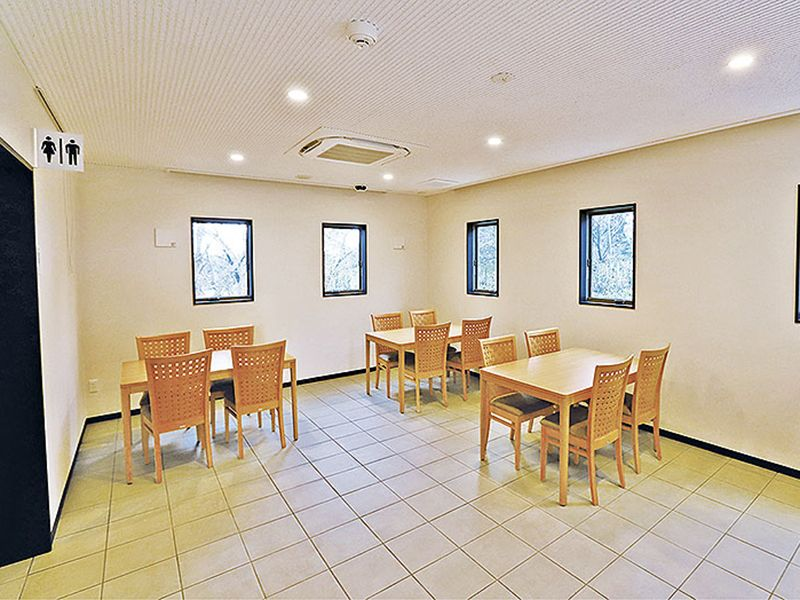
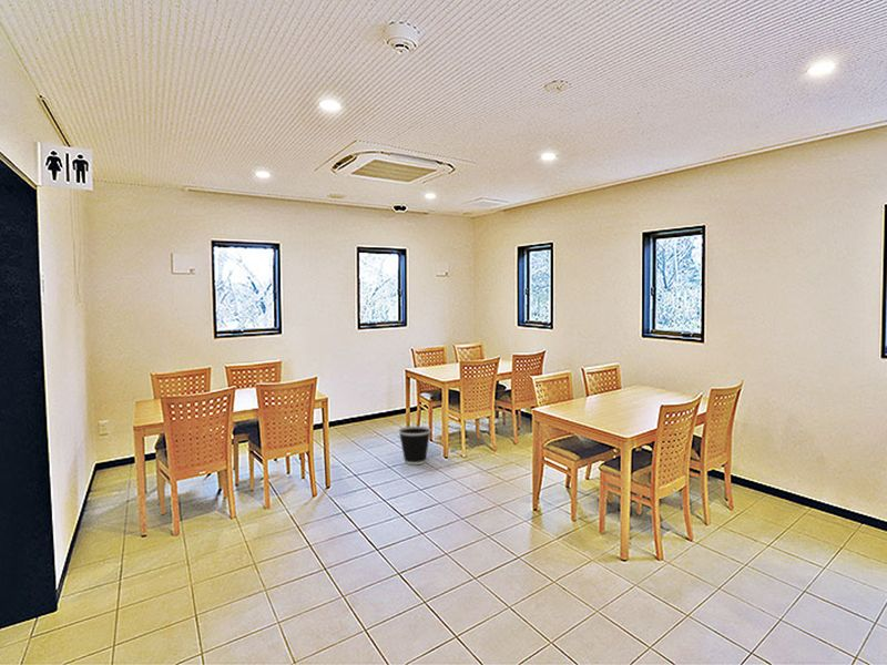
+ wastebasket (415, 446)
